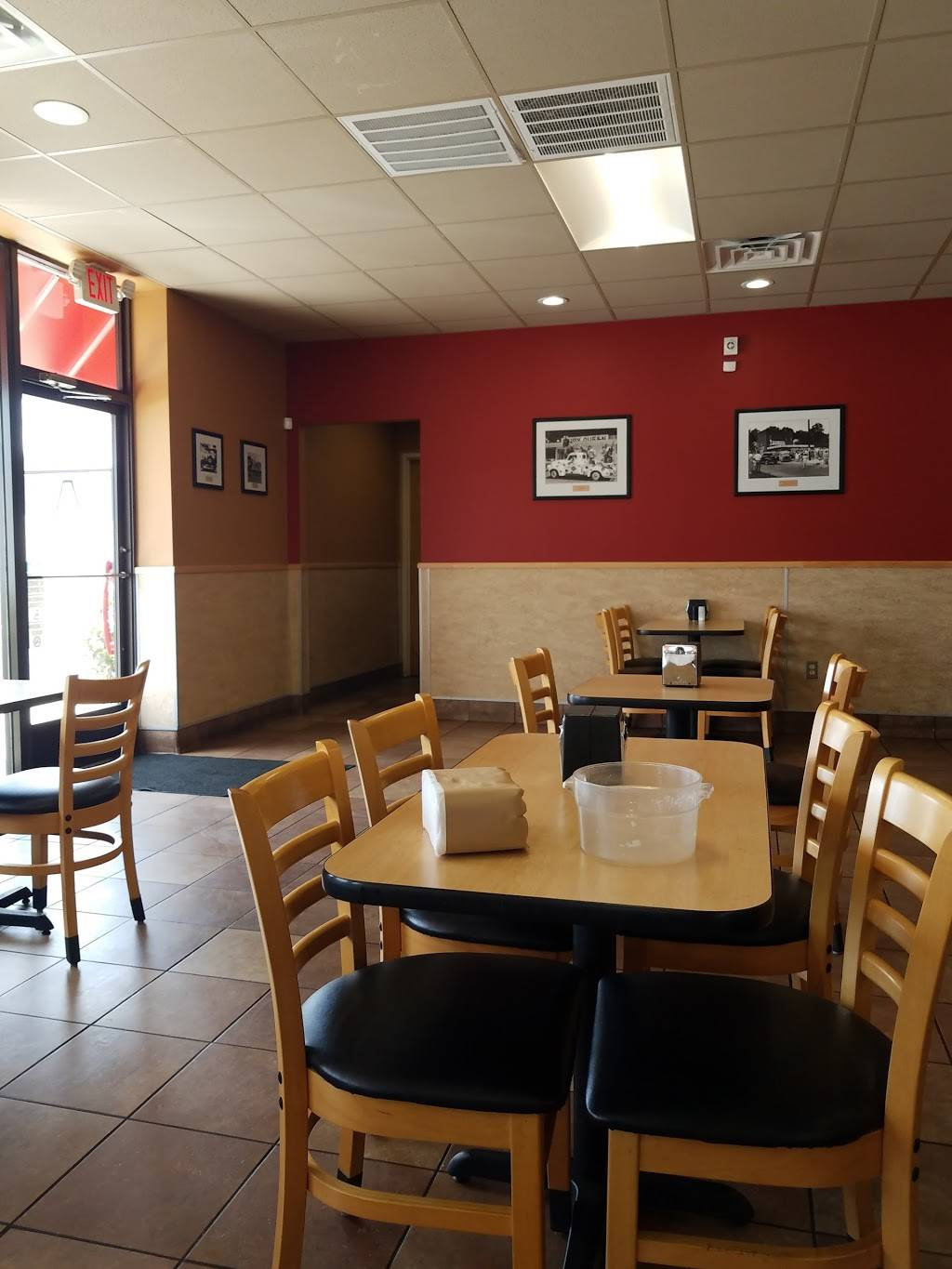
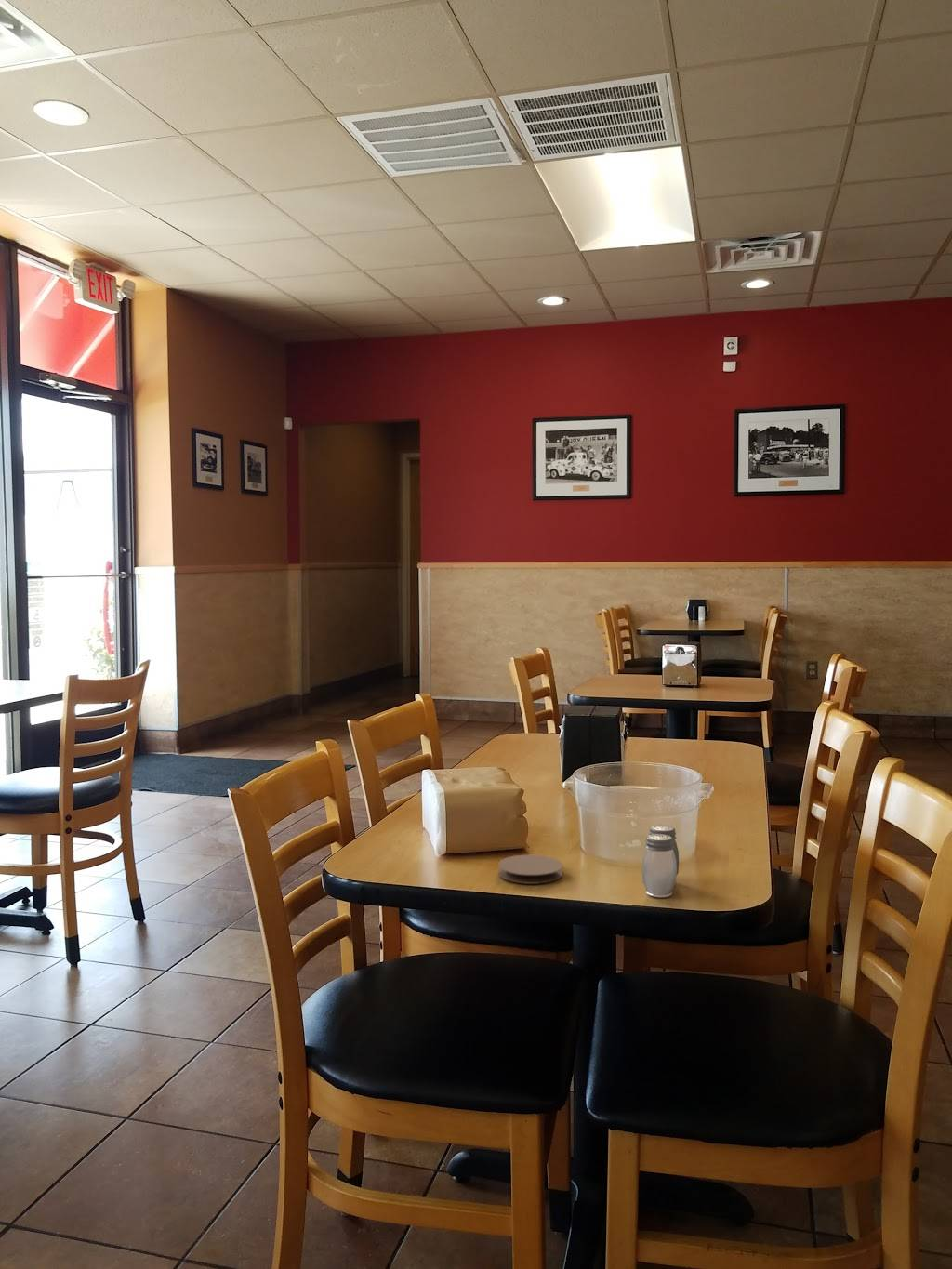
+ coaster (530, 868)
+ salt and pepper shaker (660, 859)
